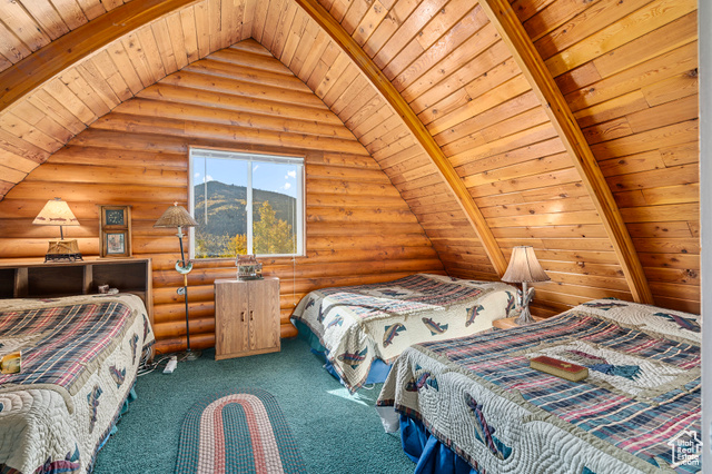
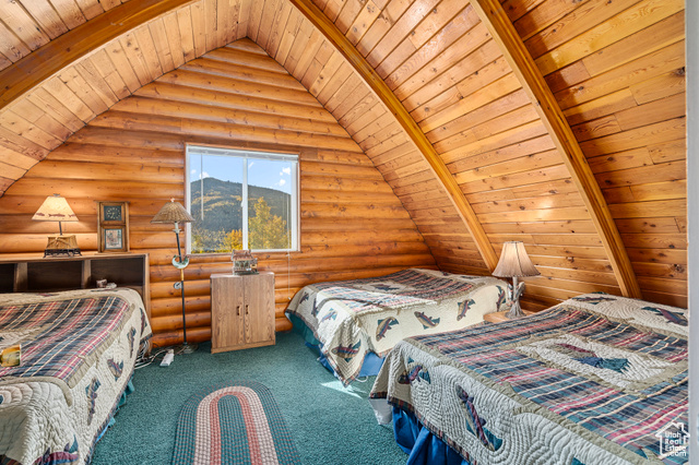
- hardcover book (557, 367)
